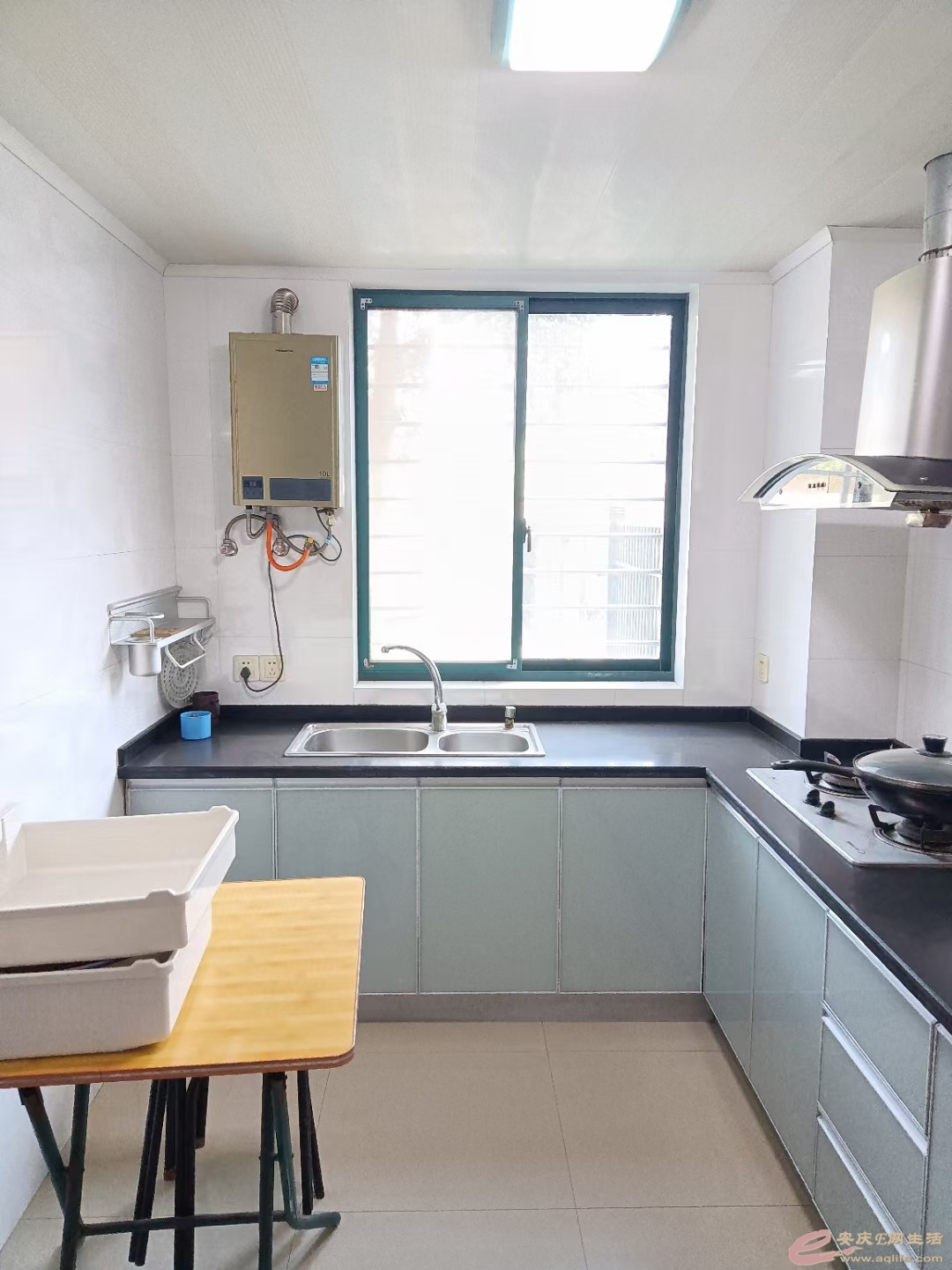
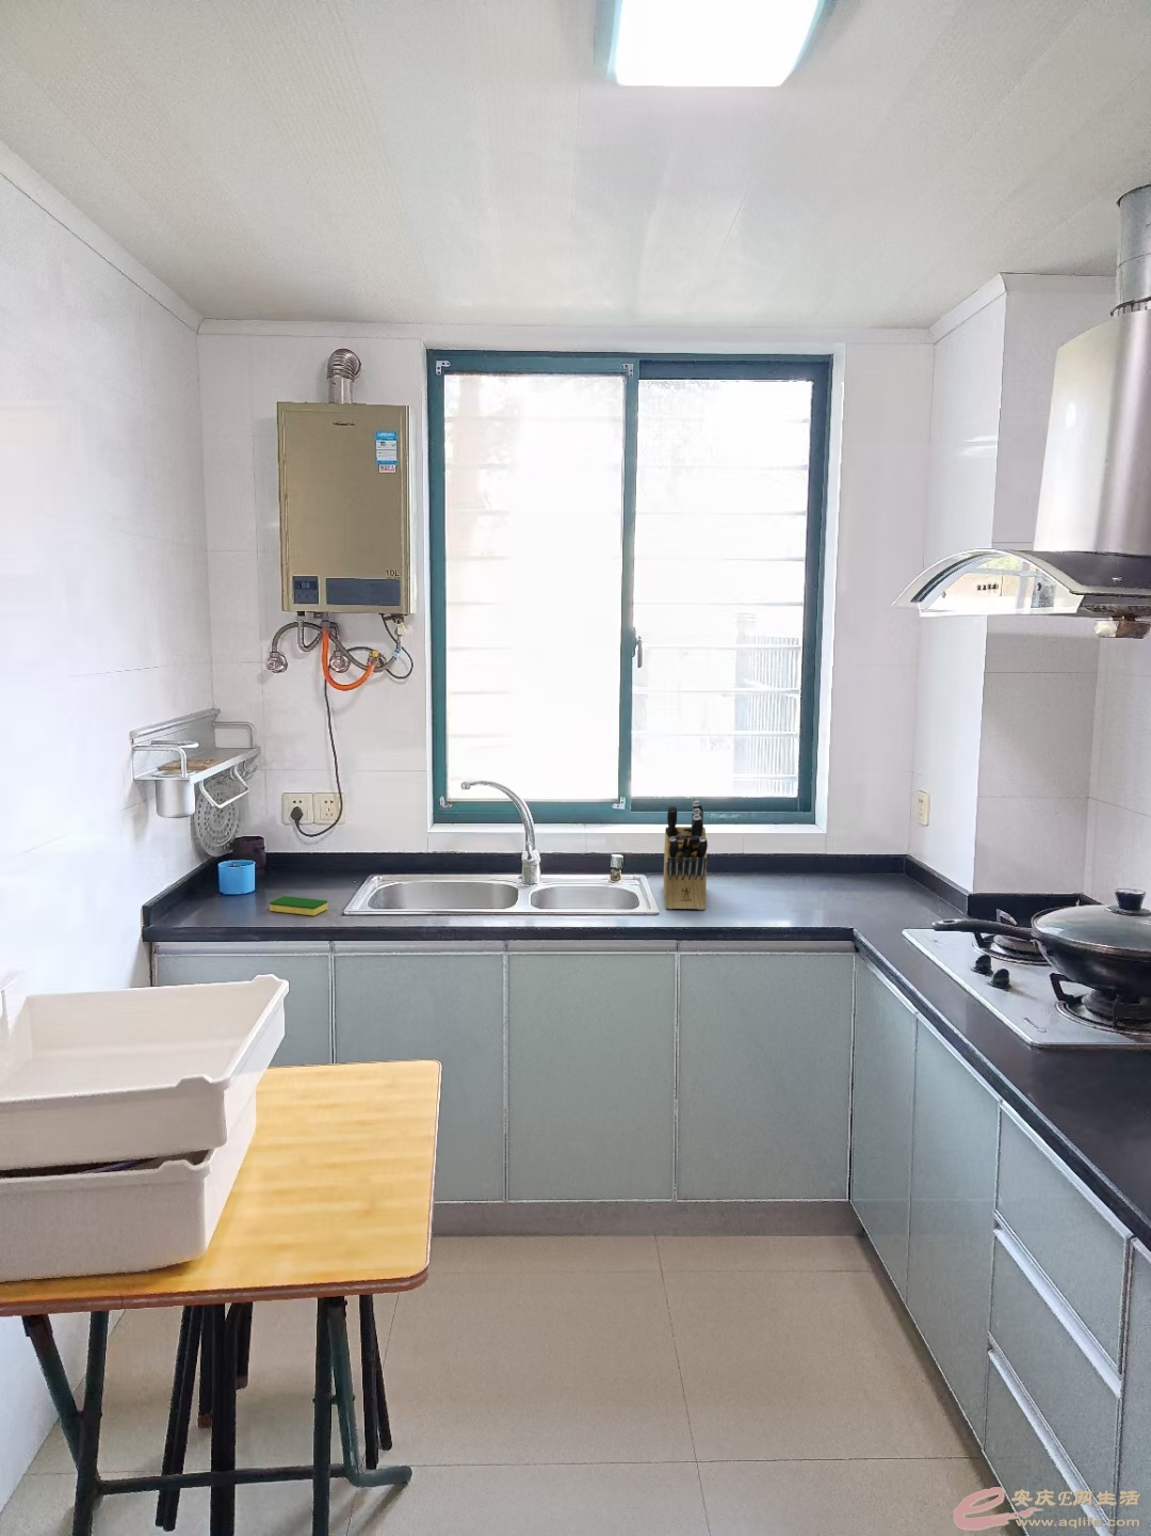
+ knife block (684, 848)
+ dish sponge (299, 906)
